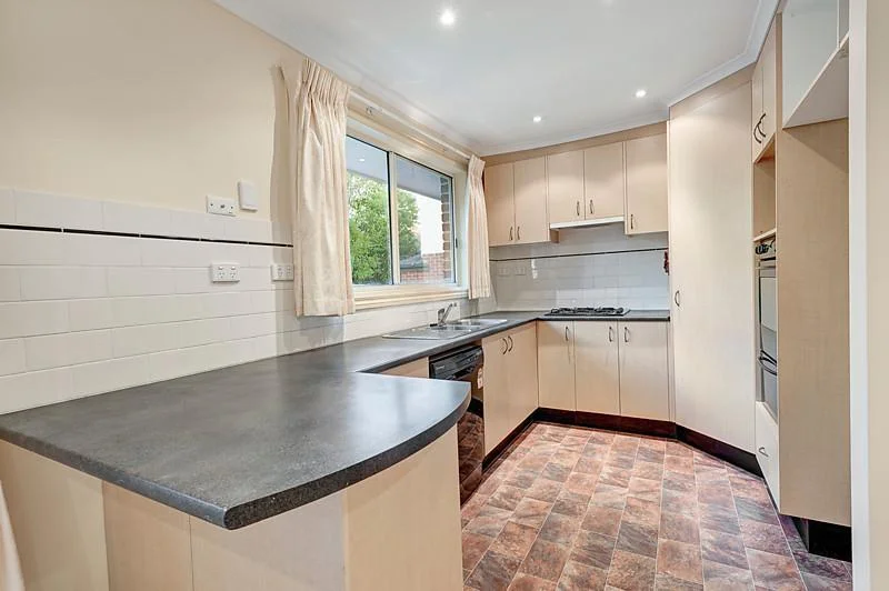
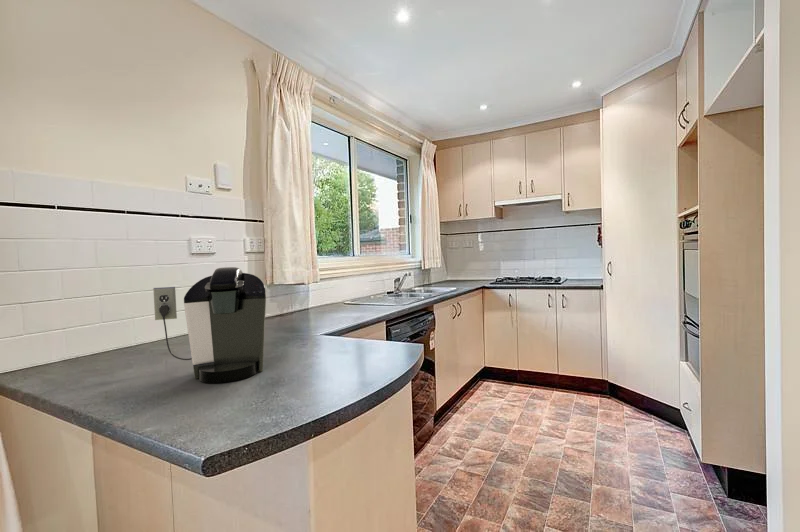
+ coffee maker (206, 320)
